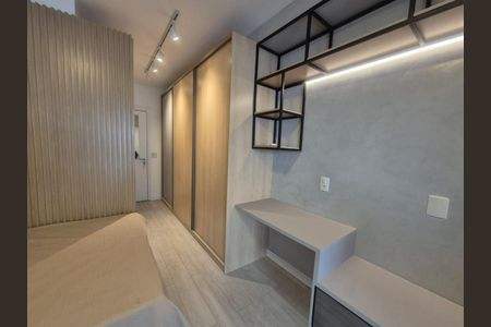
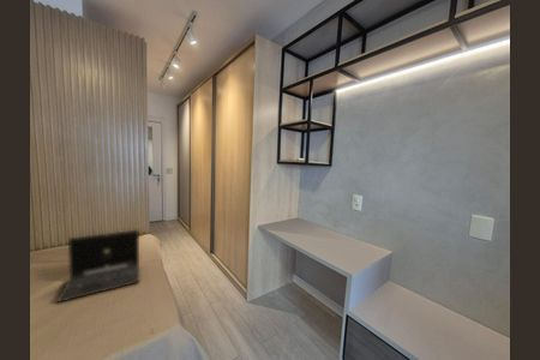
+ laptop (104, 260)
